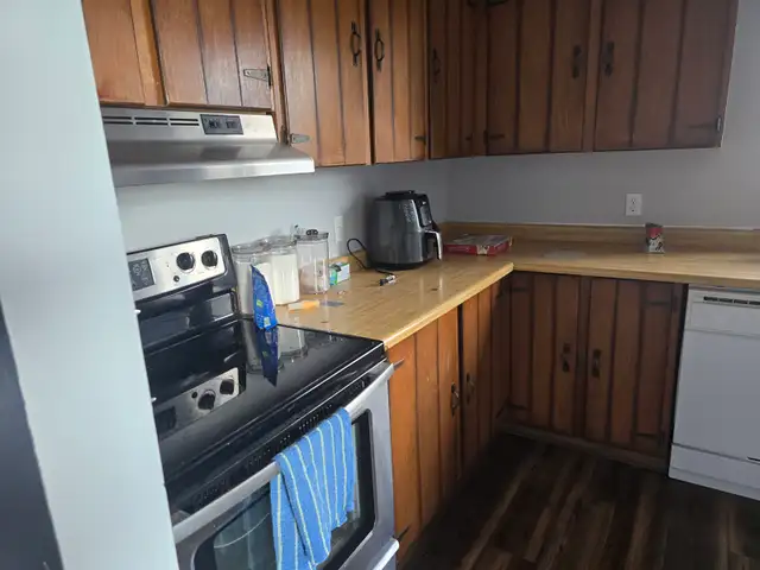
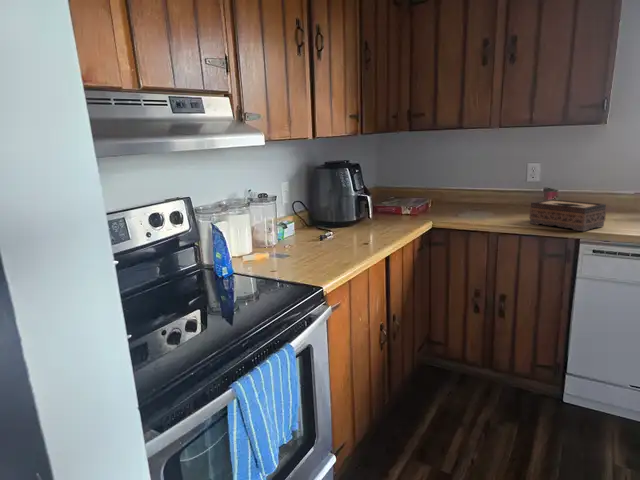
+ tissue box (566, 214)
